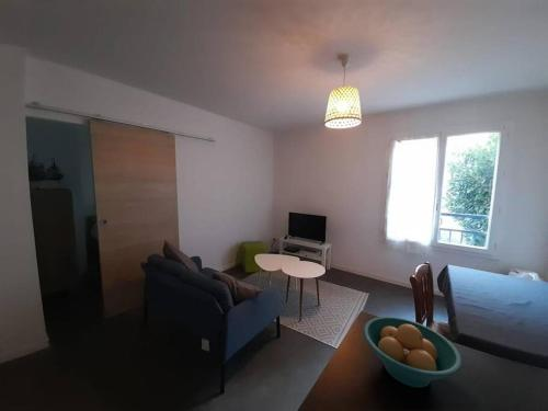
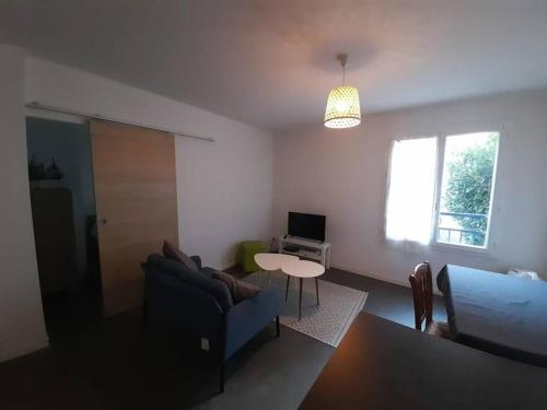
- fruit bowl (407, 349)
